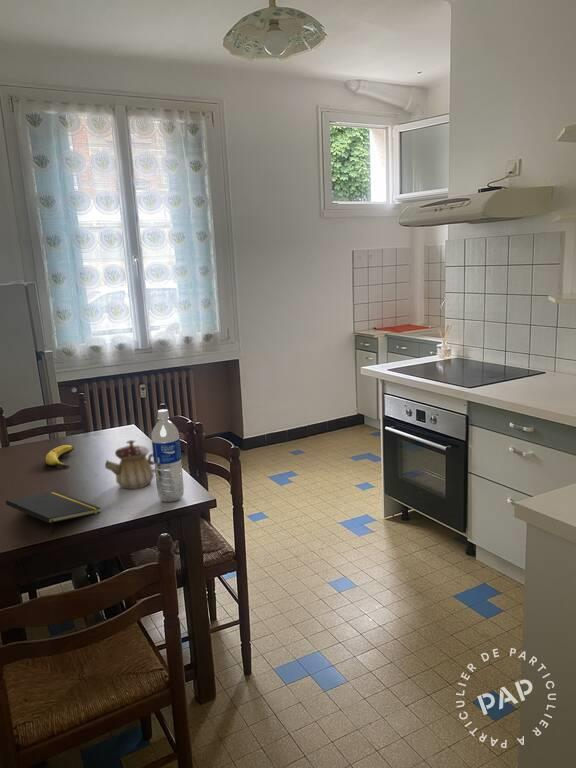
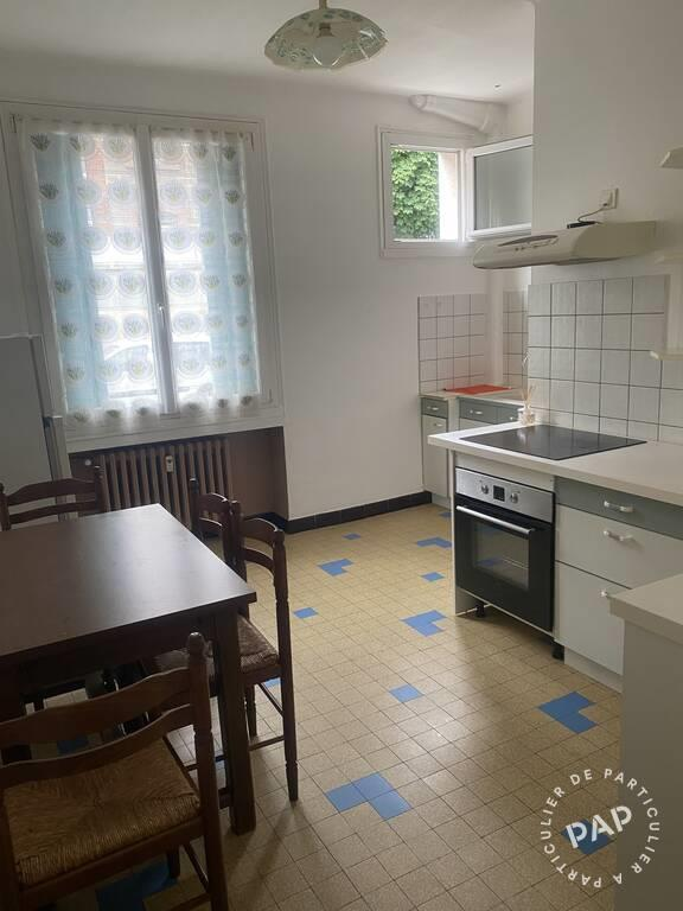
- water bottle (167, 455)
- teapot (136, 461)
- notepad (53, 506)
- banana (59, 456)
